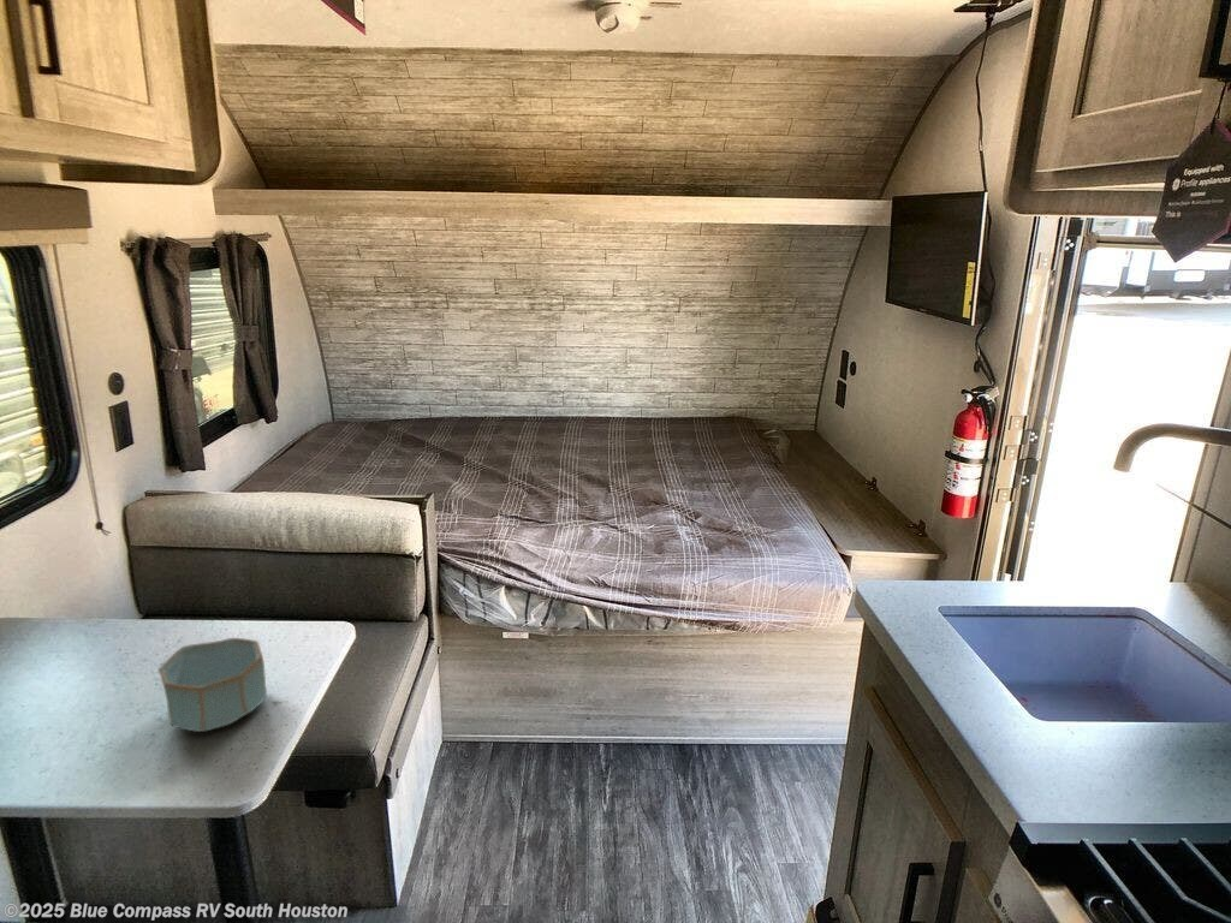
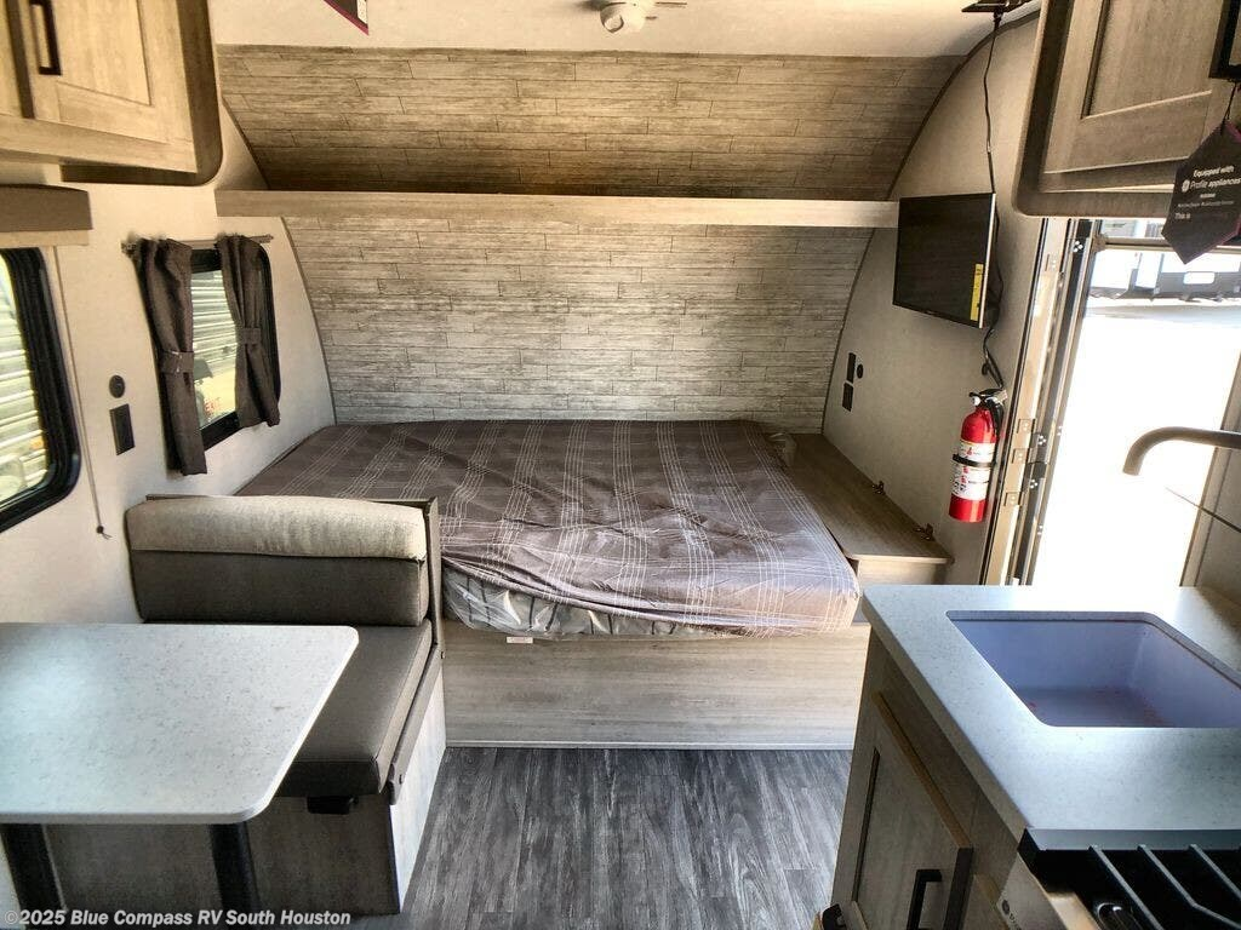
- bowl (215, 684)
